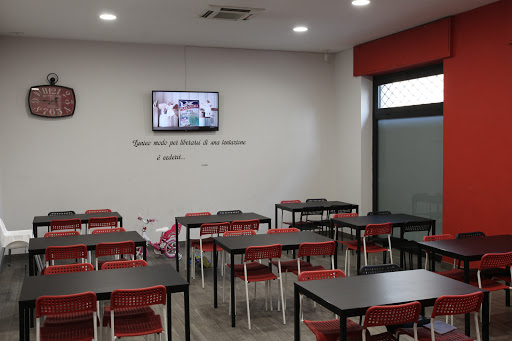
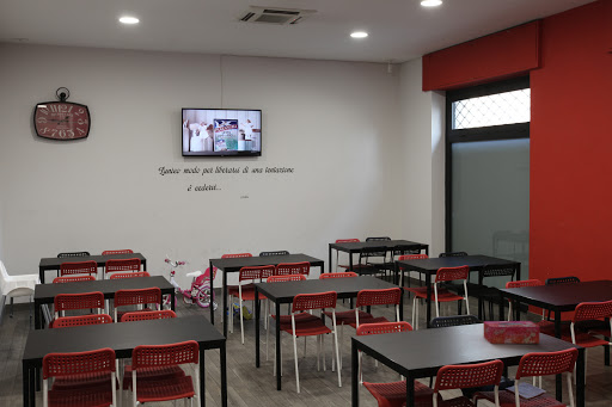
+ tissue box (510, 332)
